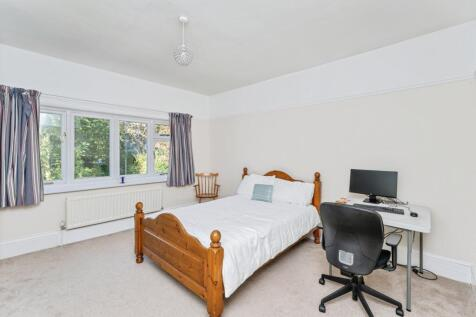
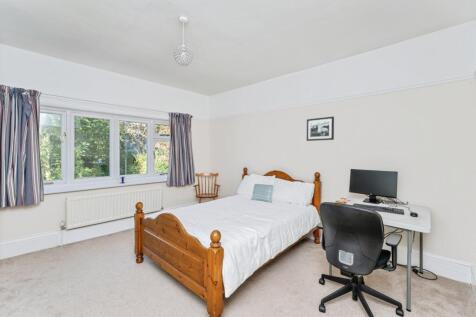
+ picture frame (319, 129)
